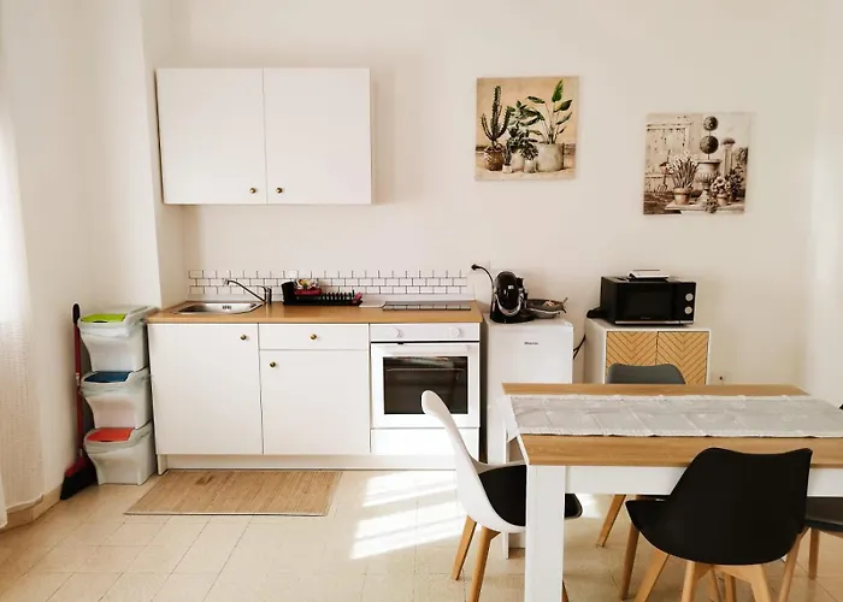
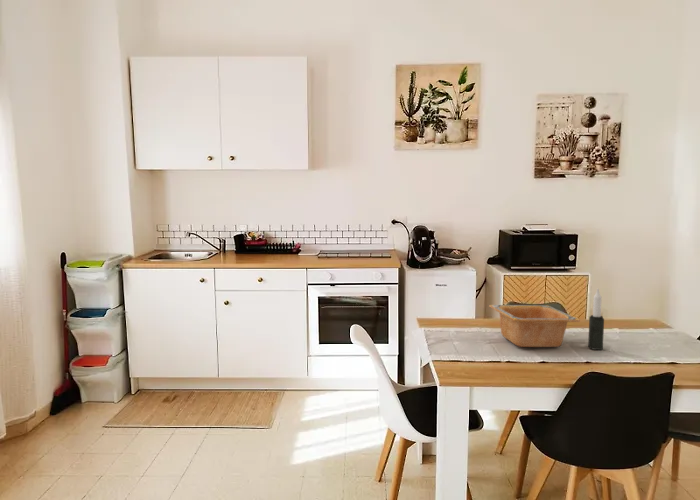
+ candle (596, 318)
+ serving bowl (531, 326)
